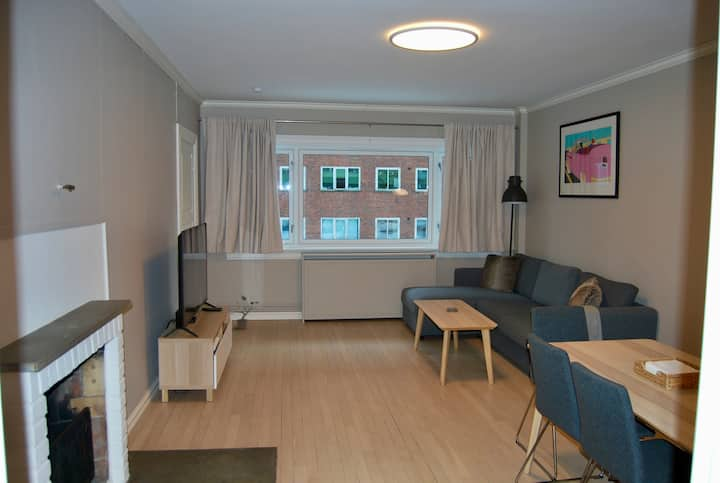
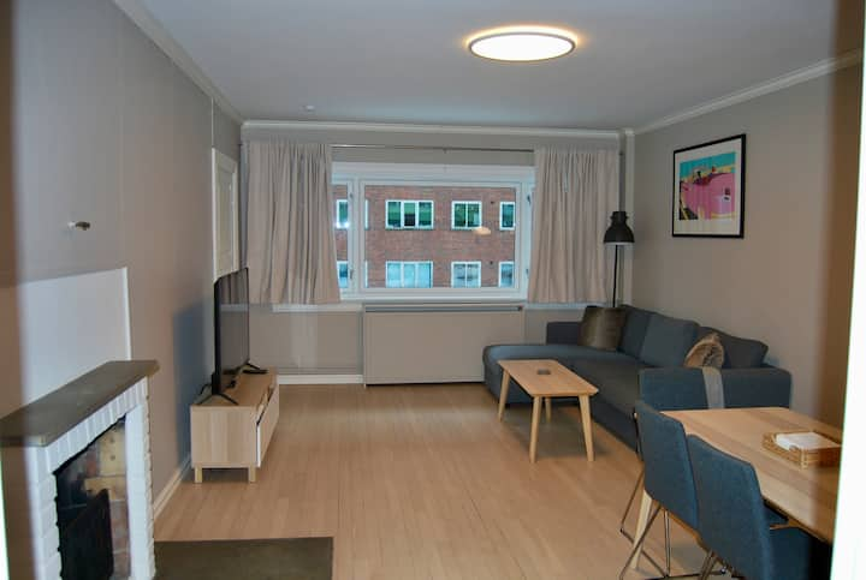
- potted plant (243, 312)
